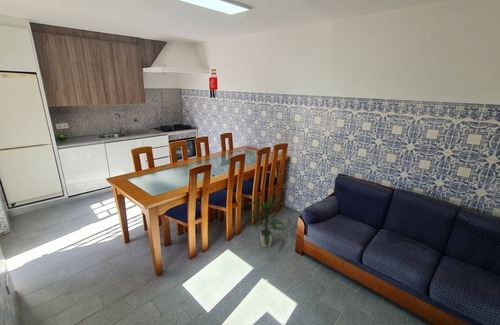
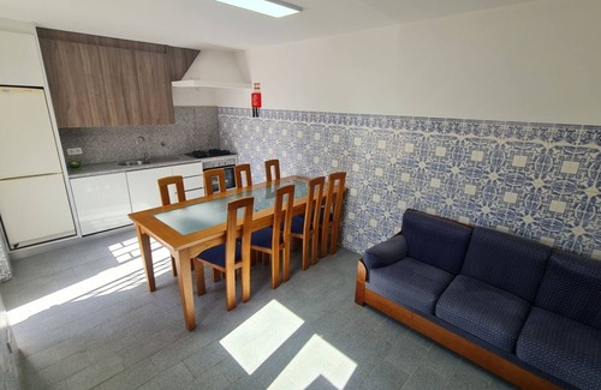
- indoor plant (266, 222)
